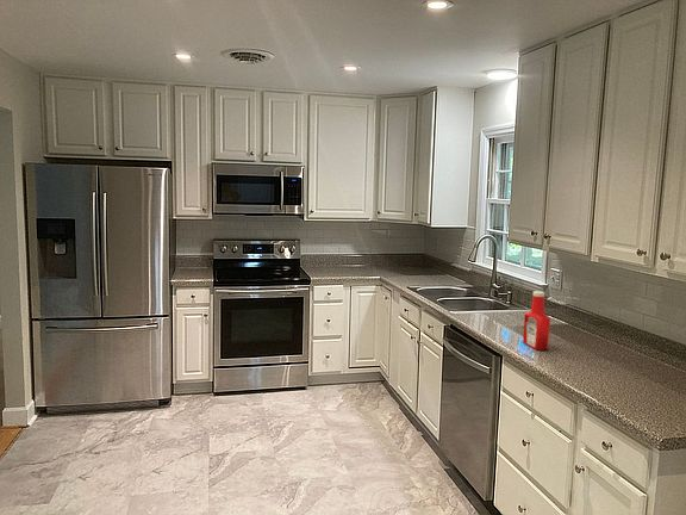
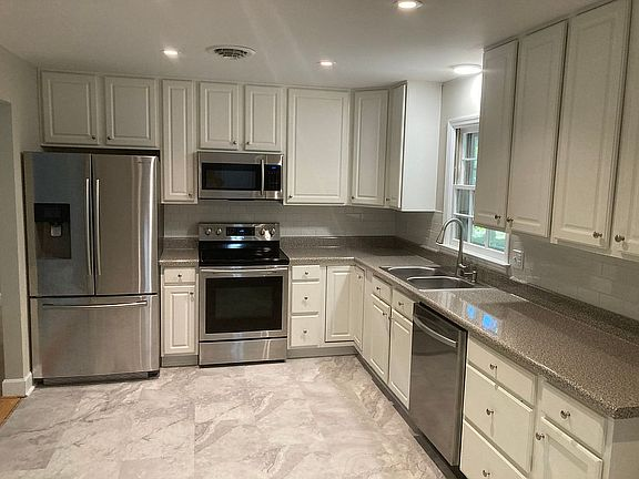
- soap bottle (537, 318)
